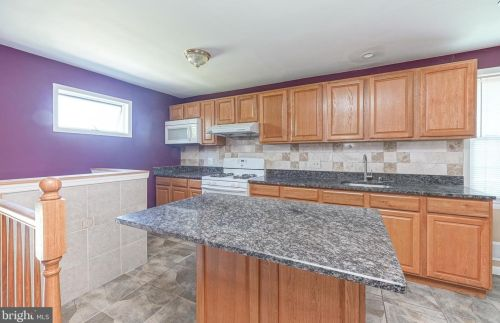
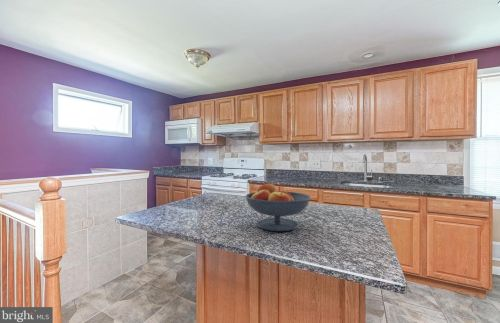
+ fruit bowl (277, 205)
